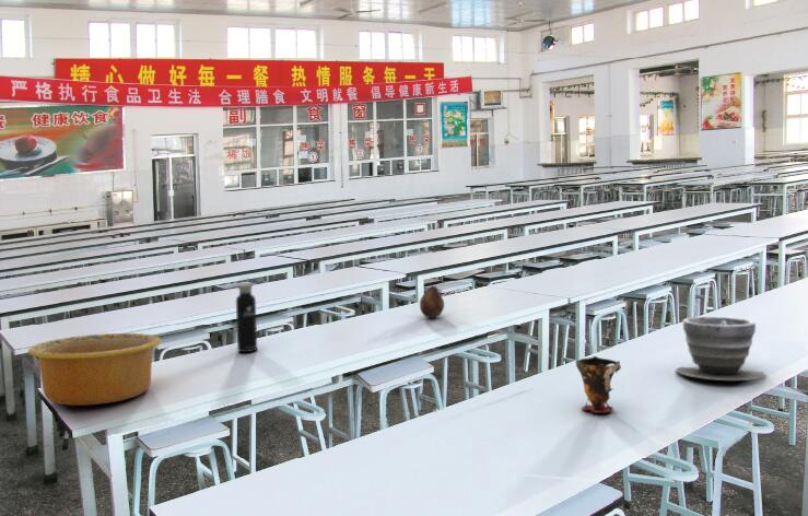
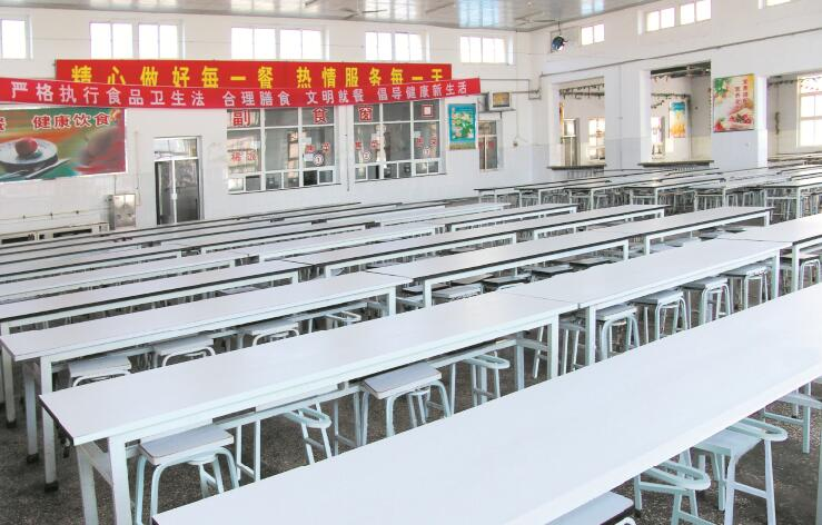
- water bottle (246, 314)
- planter (719, 347)
- fruit (432, 301)
- cup (598, 384)
- bowl (97, 370)
